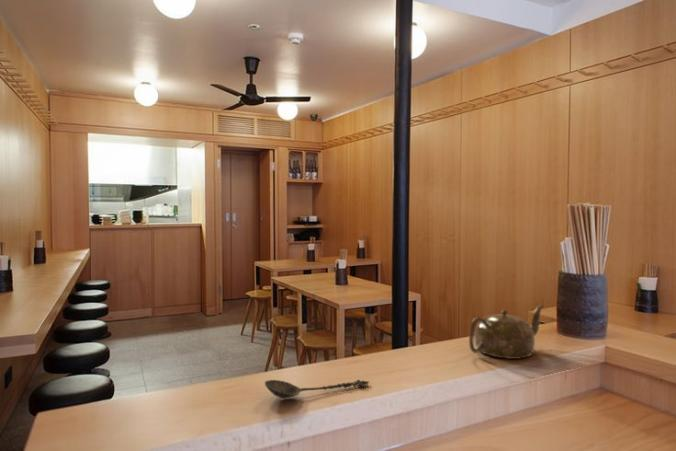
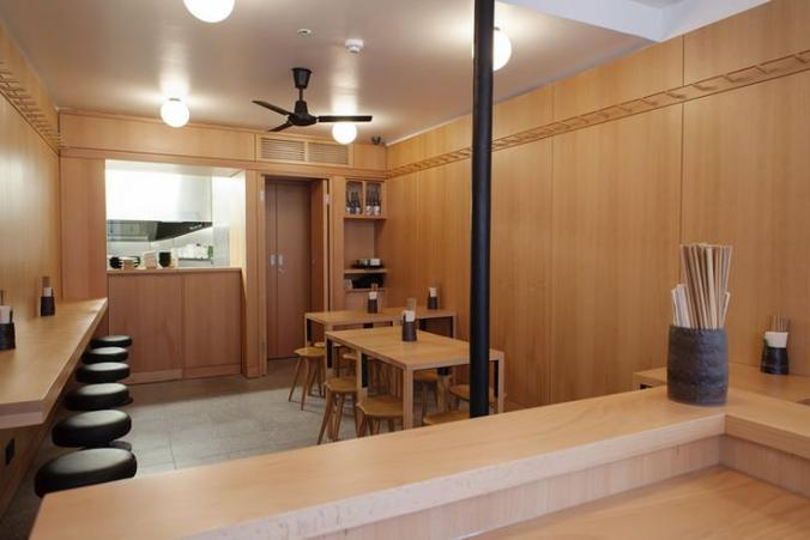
- spoon (319, 387)
- teapot (507, 329)
